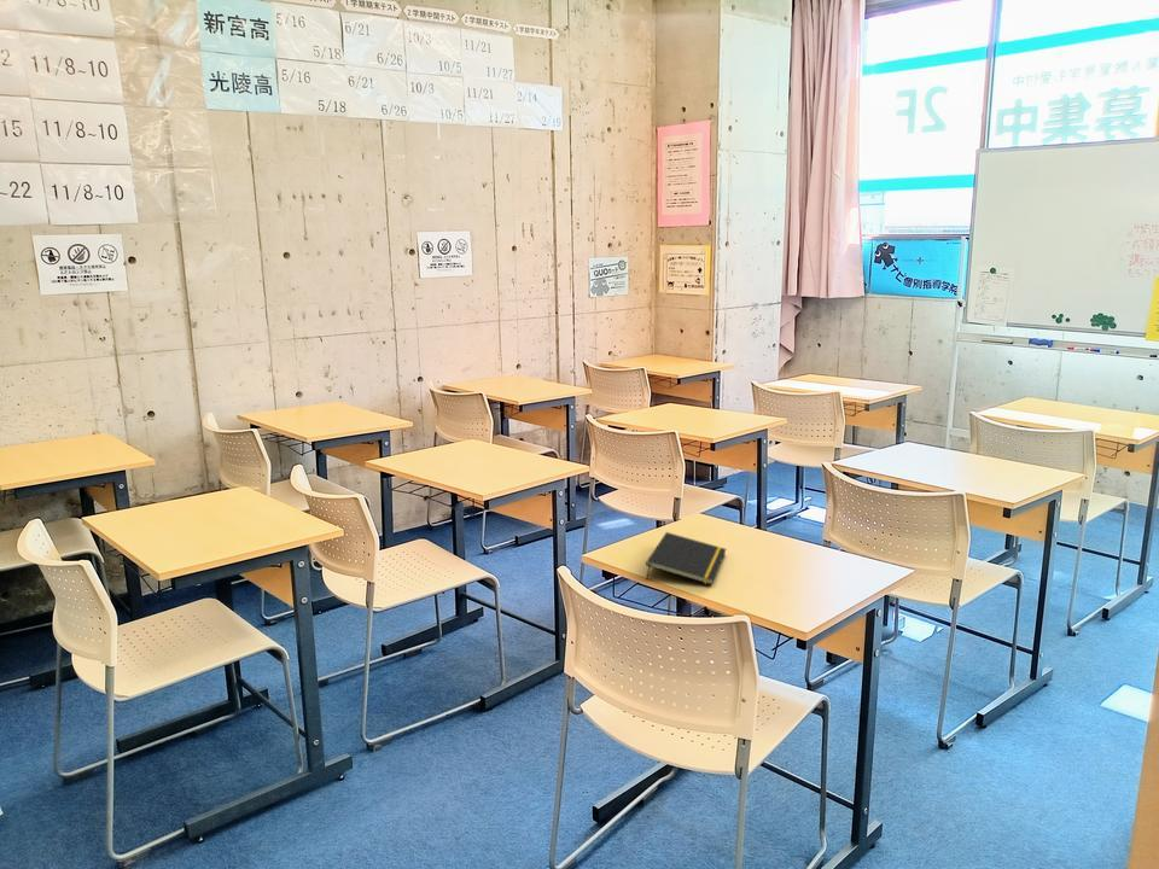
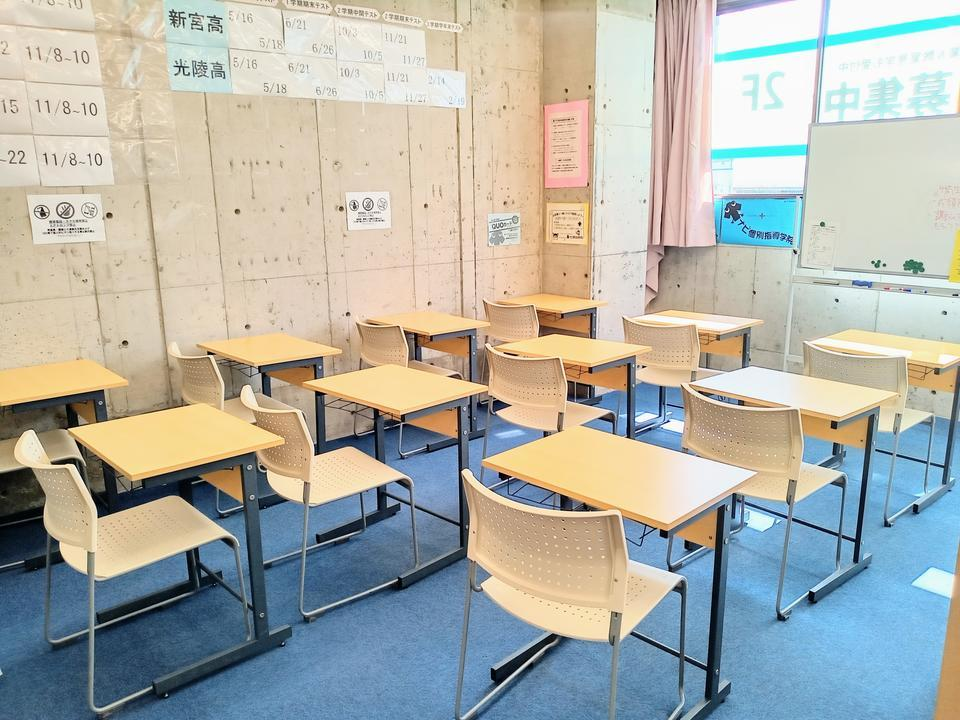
- notepad (687, 556)
